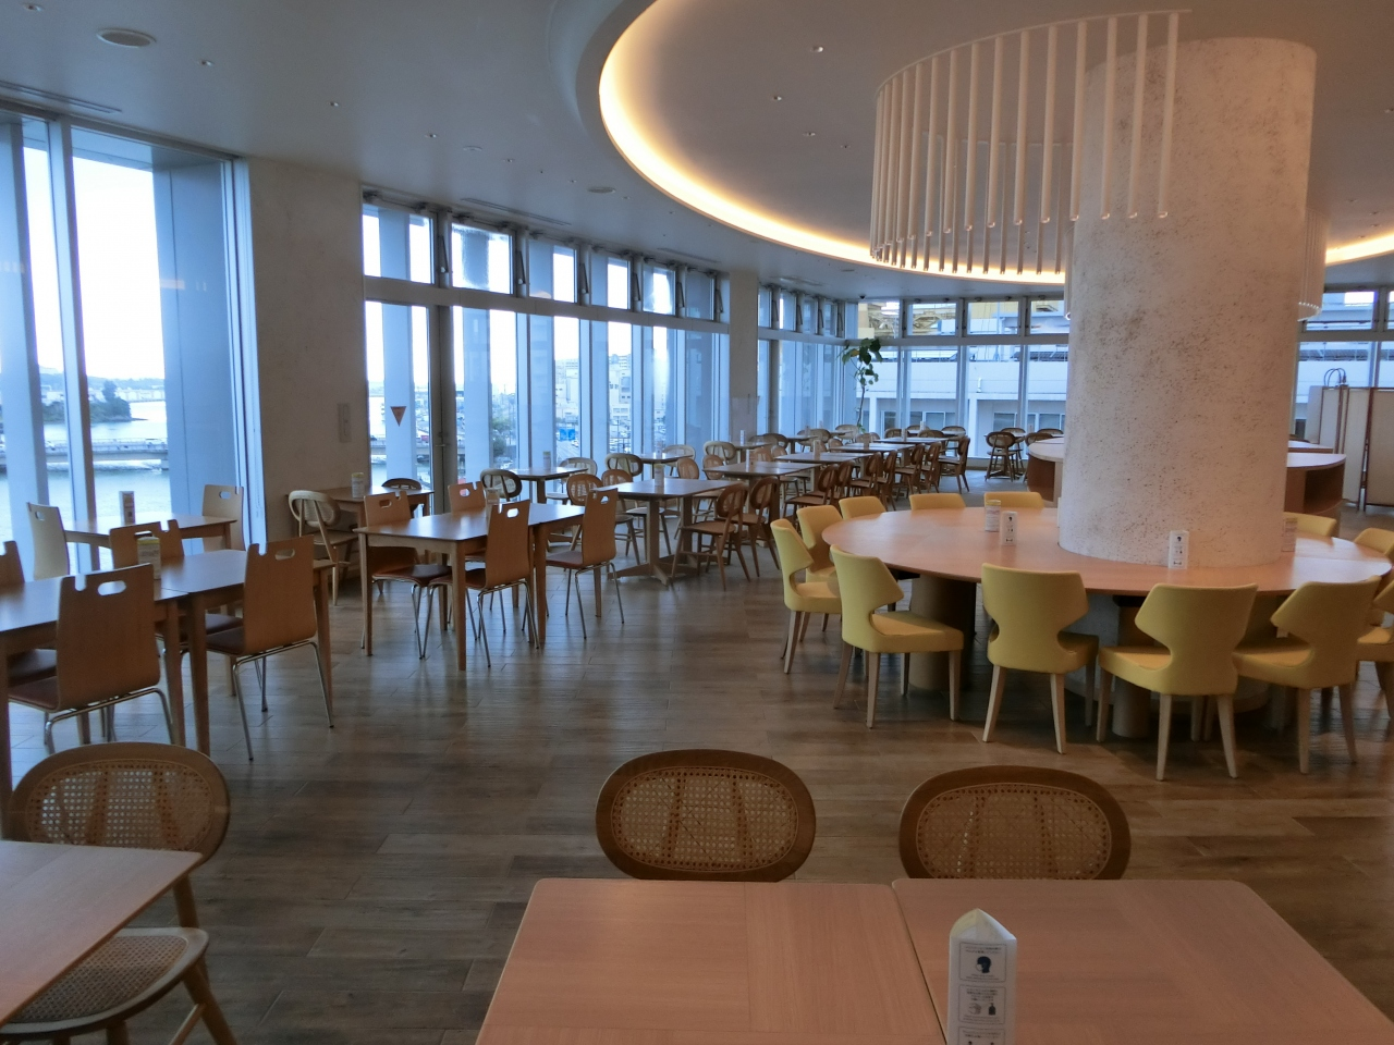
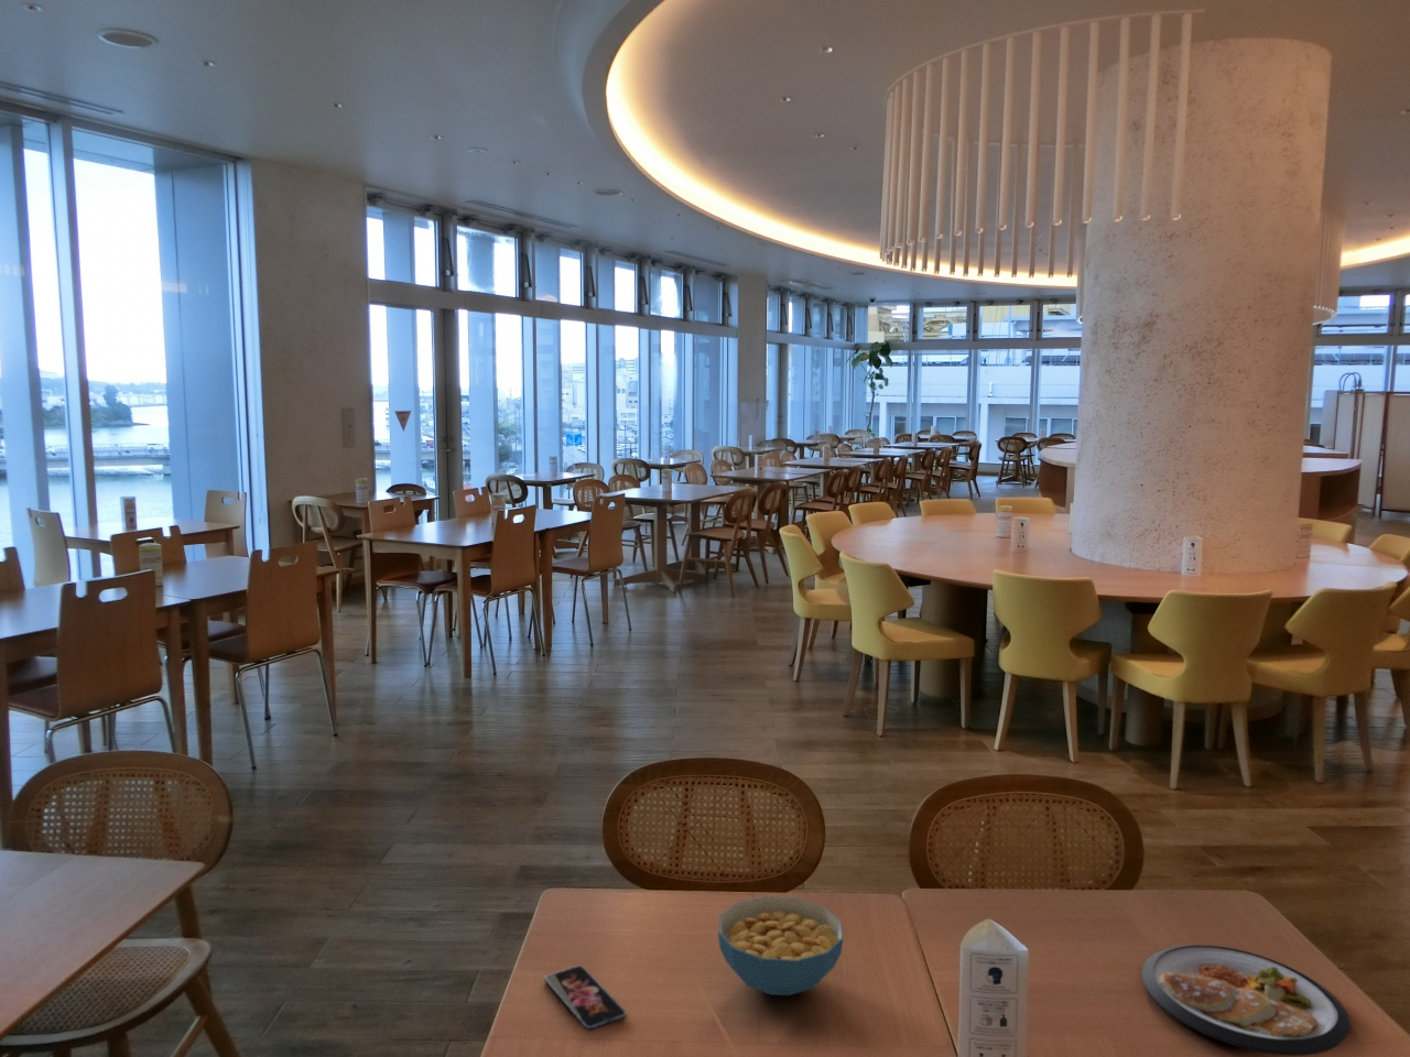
+ cereal bowl (778, 955)
+ dish (1241, 990)
+ smartphone (584, 996)
